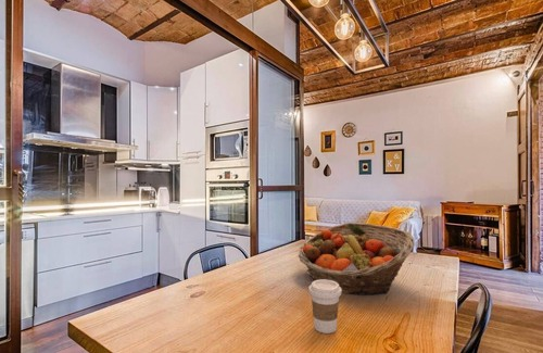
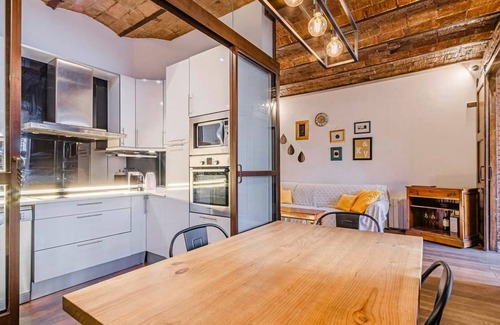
- coffee cup (325, 305)
- fruit basket (352, 253)
